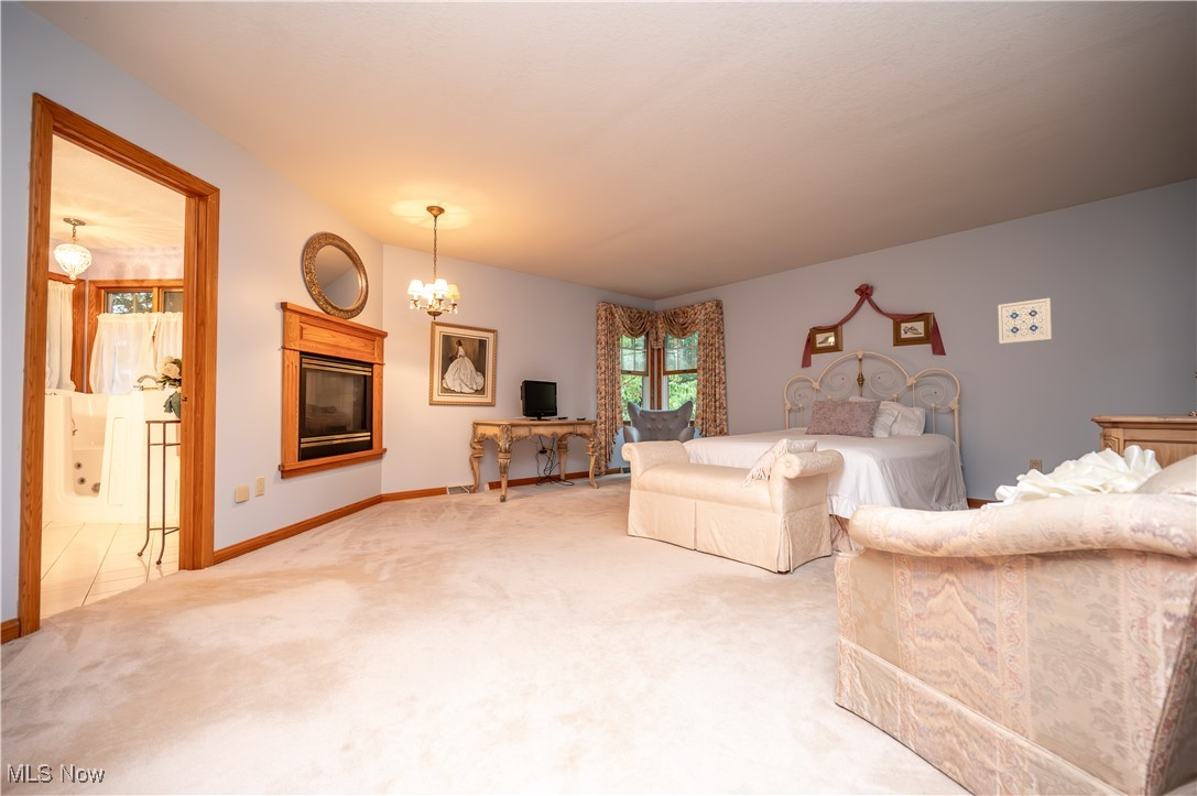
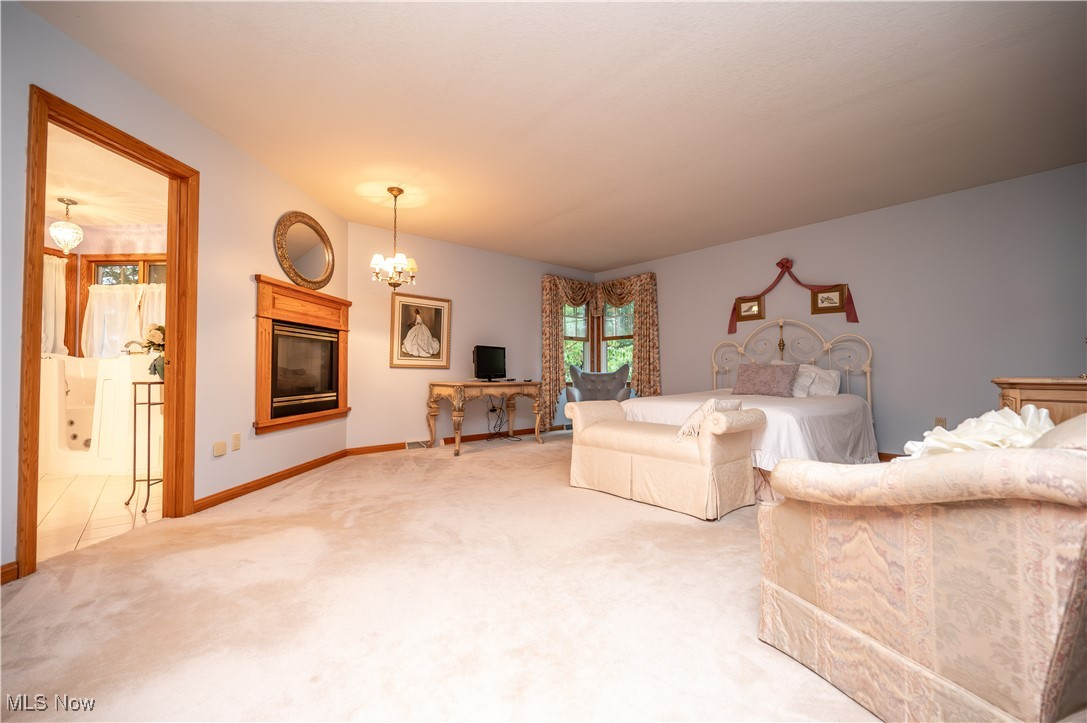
- wall art (1024, 321)
